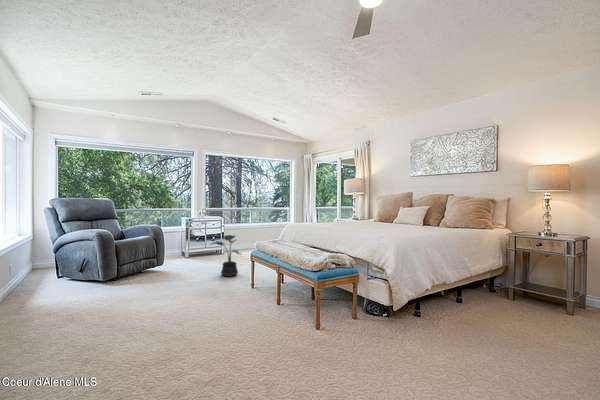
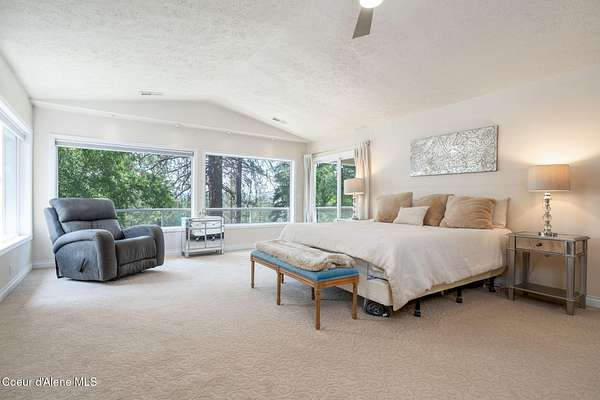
- potted plant (227, 252)
